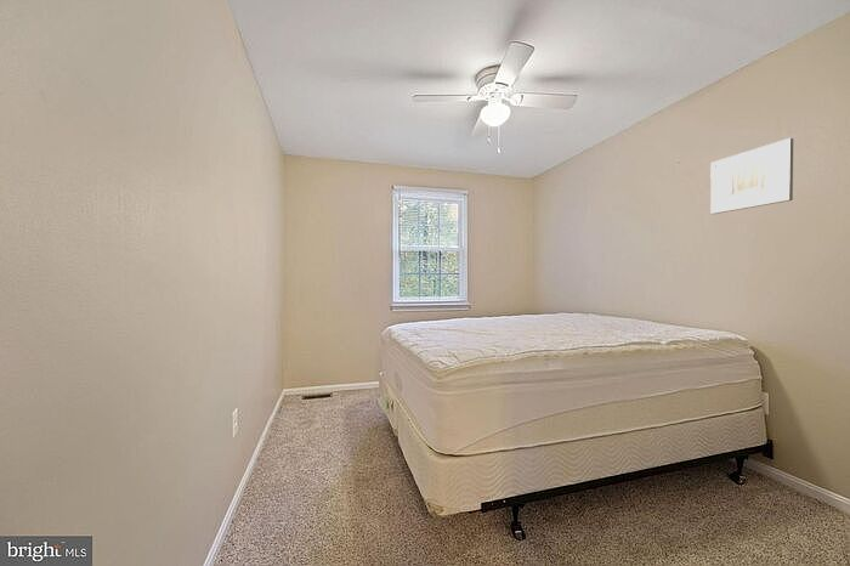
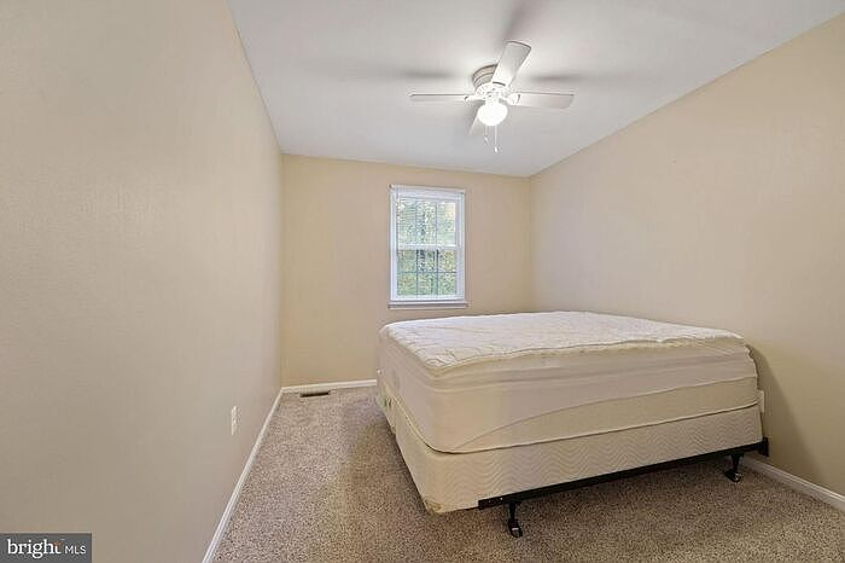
- wall art (747, 180)
